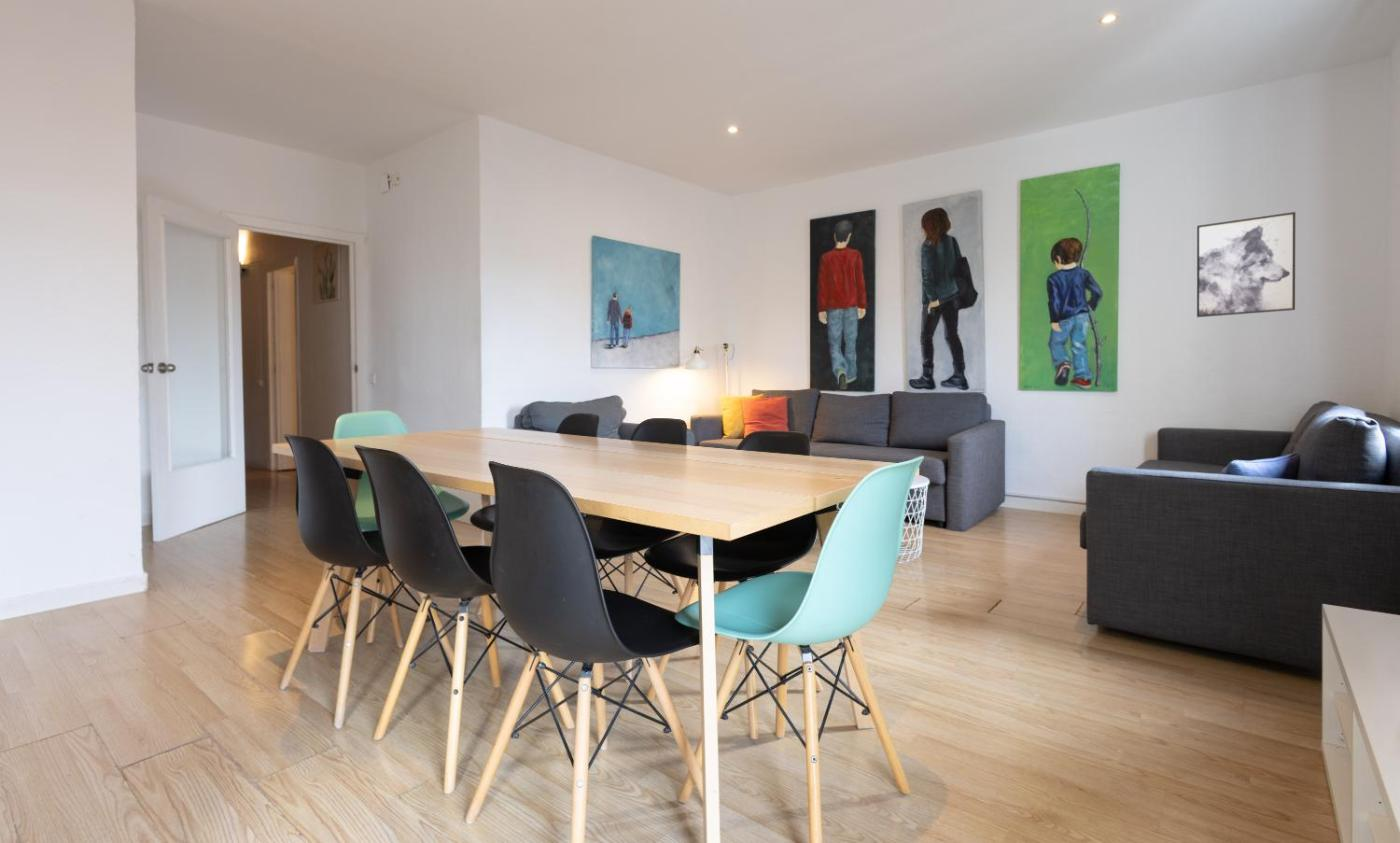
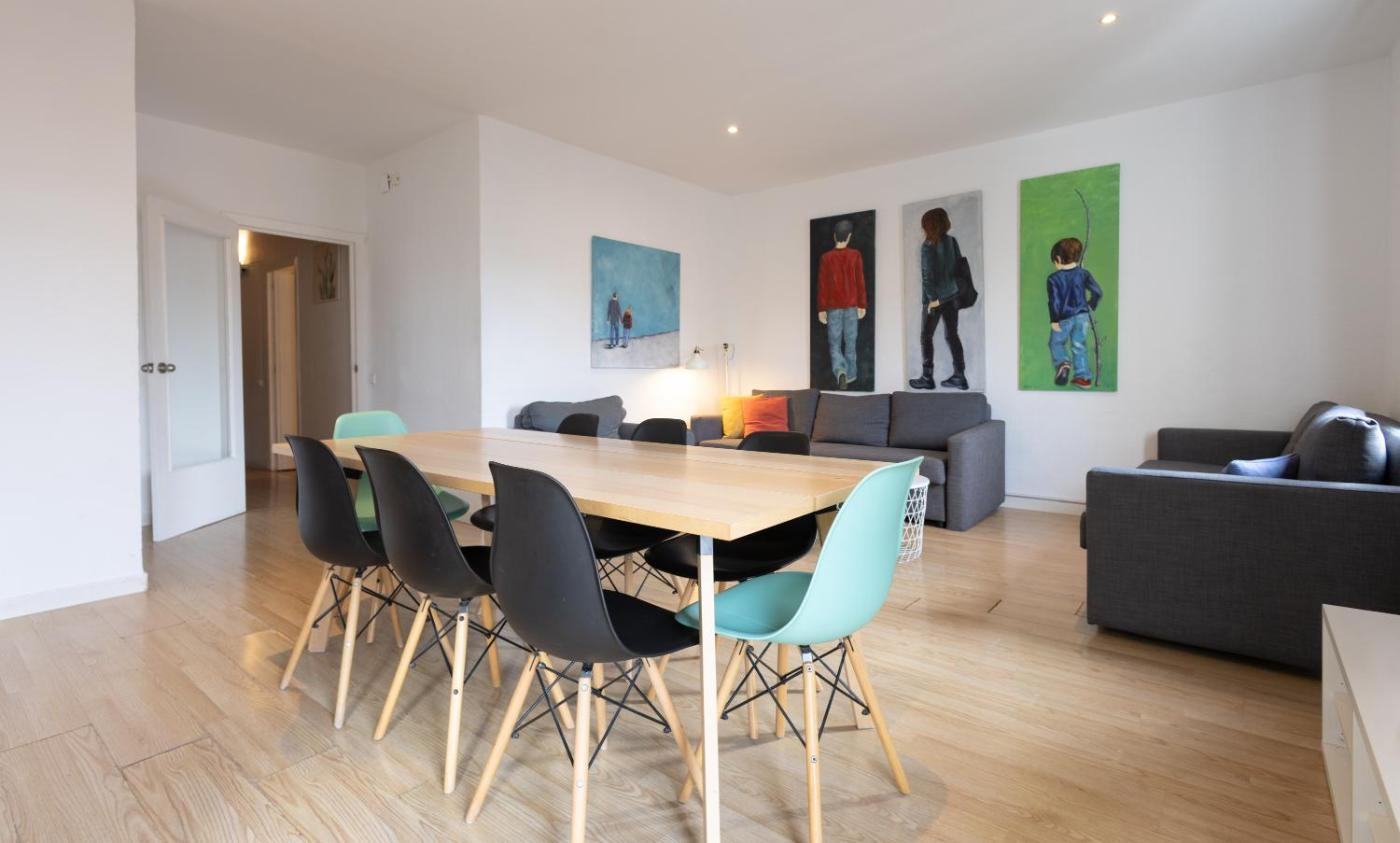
- wall art (1244, 266)
